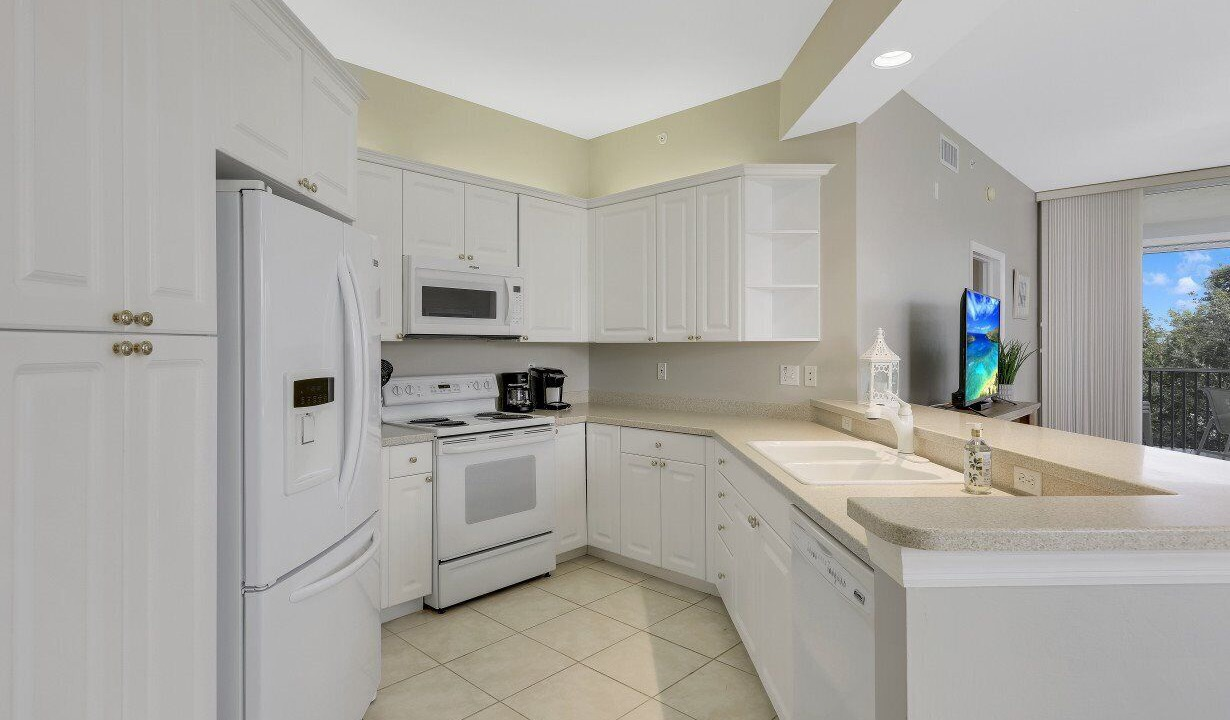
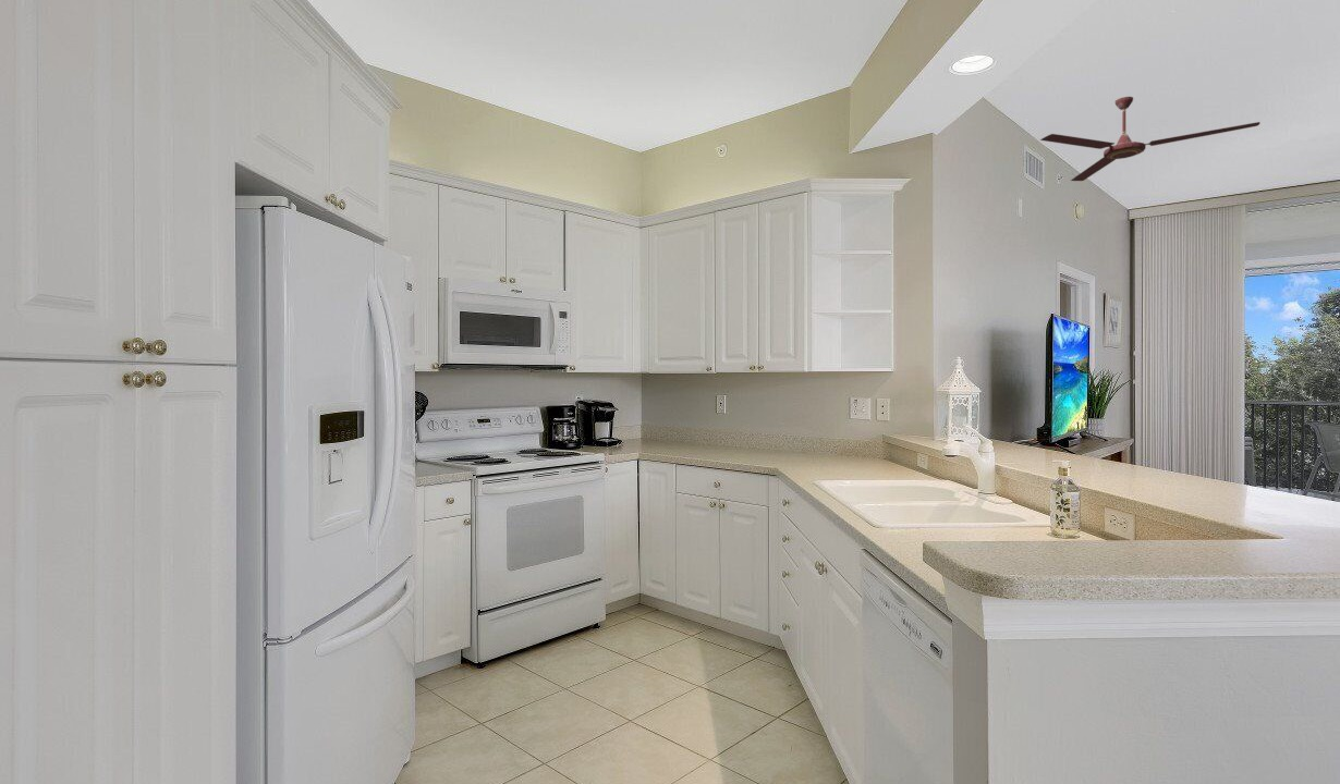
+ ceiling fan (1152, 140)
